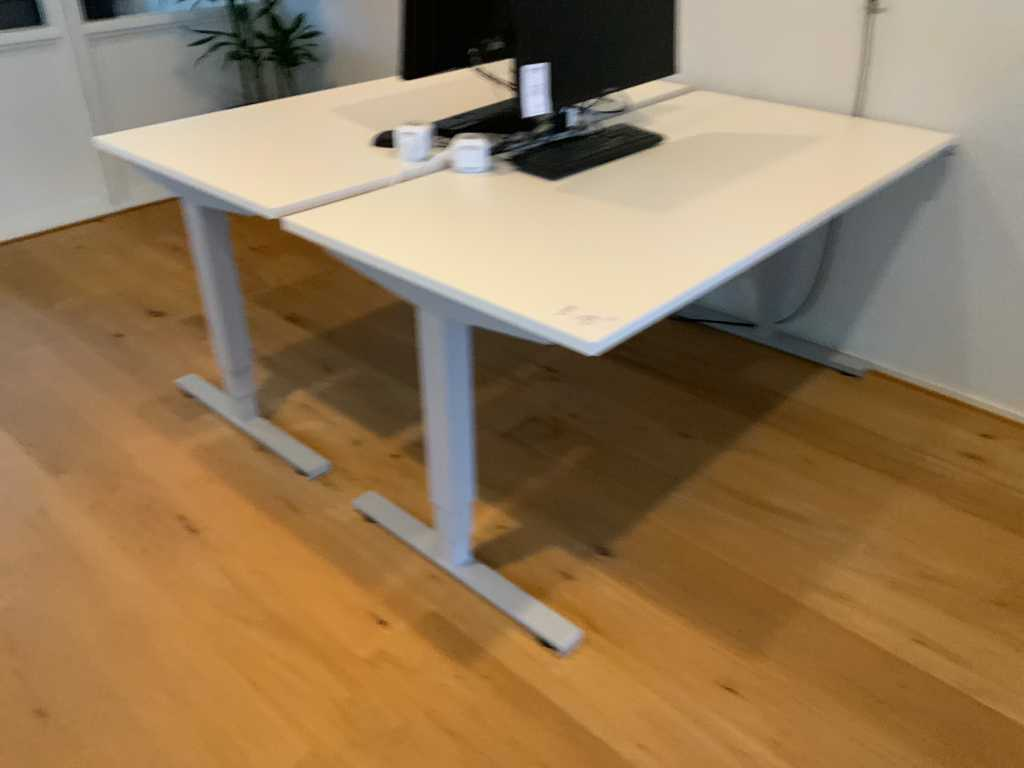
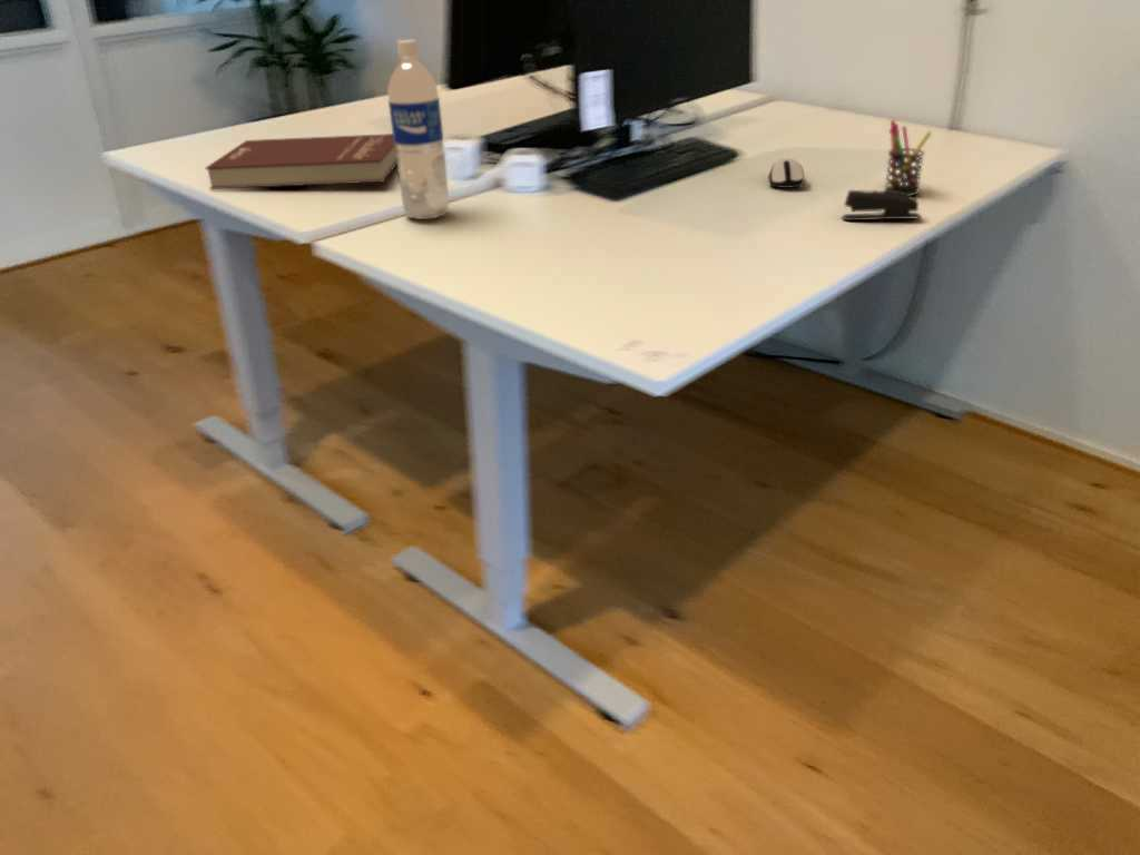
+ pen holder (902, 157)
+ water bottle (417, 131)
+ book (311, 159)
+ stapler (882, 204)
+ computer mouse (786, 170)
